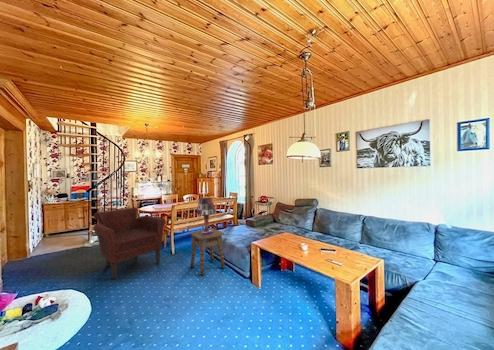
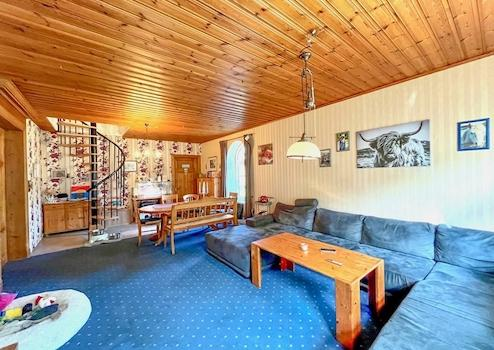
- table lamp (206, 215)
- leather (126, 237)
- side table (205, 249)
